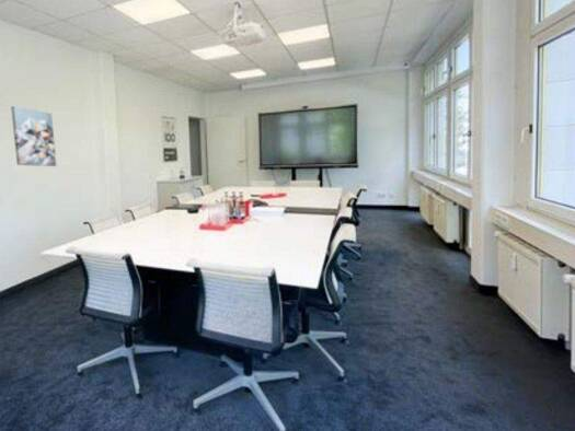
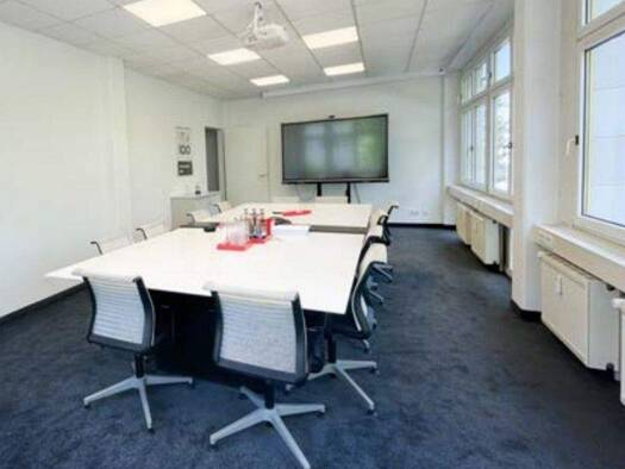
- wall art (35, 138)
